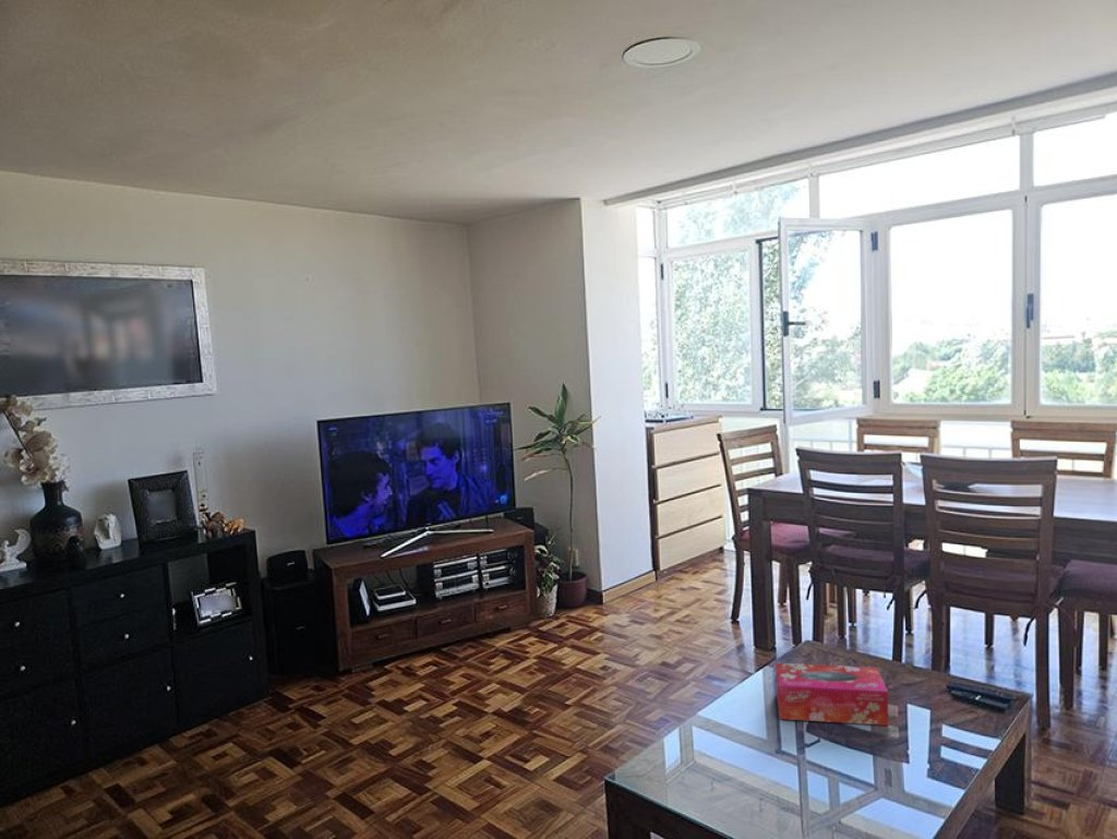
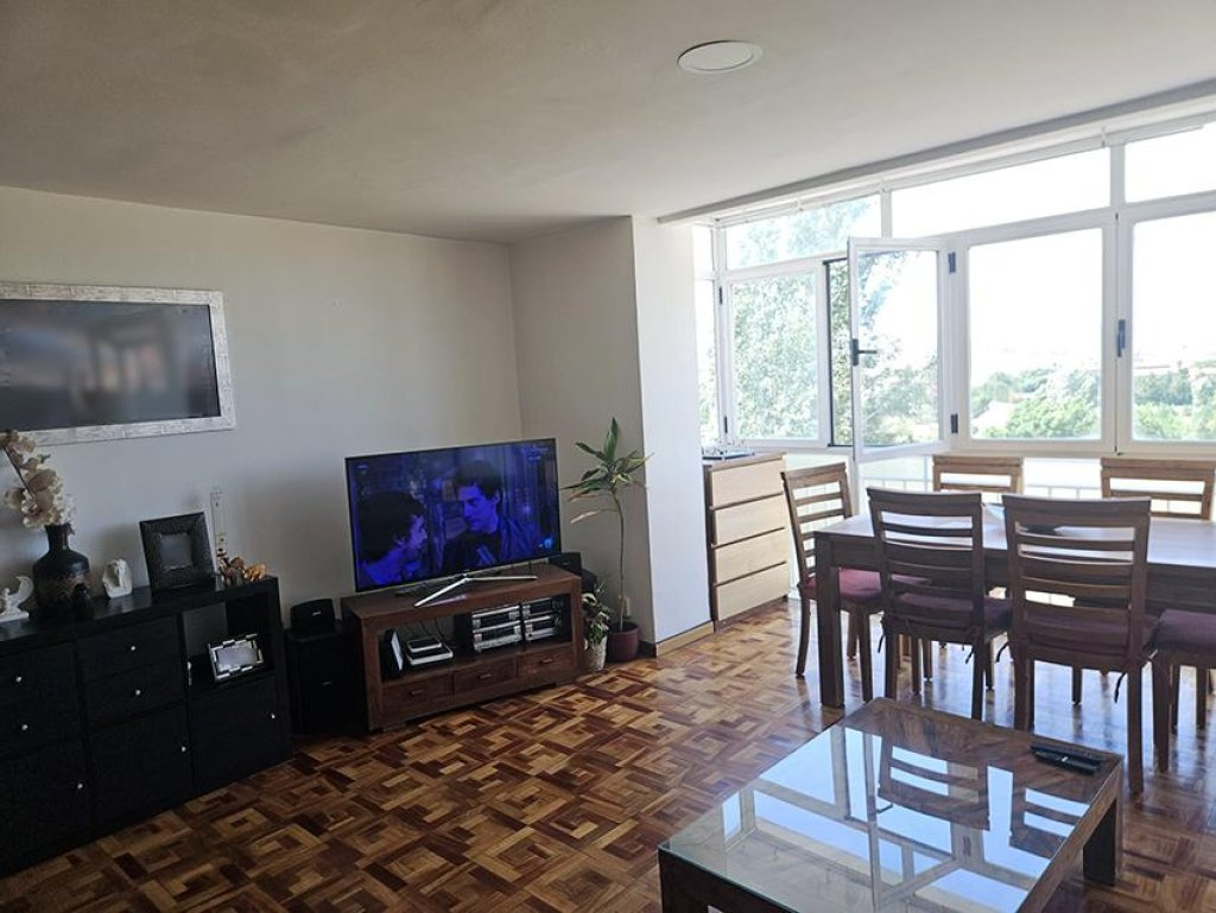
- tissue box (829, 692)
